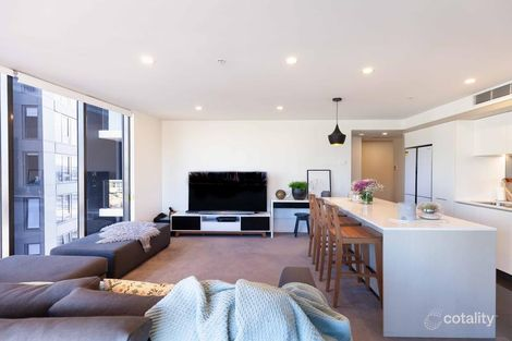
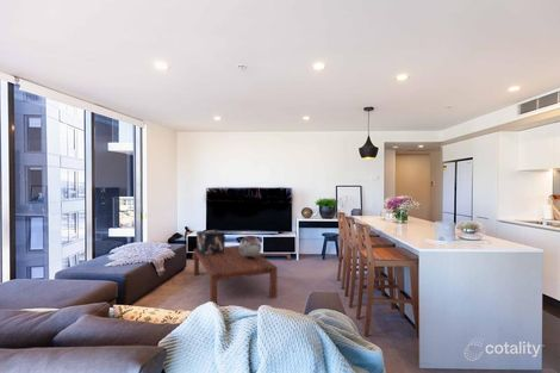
+ reflective sphere (250, 247)
+ decorative cube (210, 242)
+ coffee table (230, 269)
